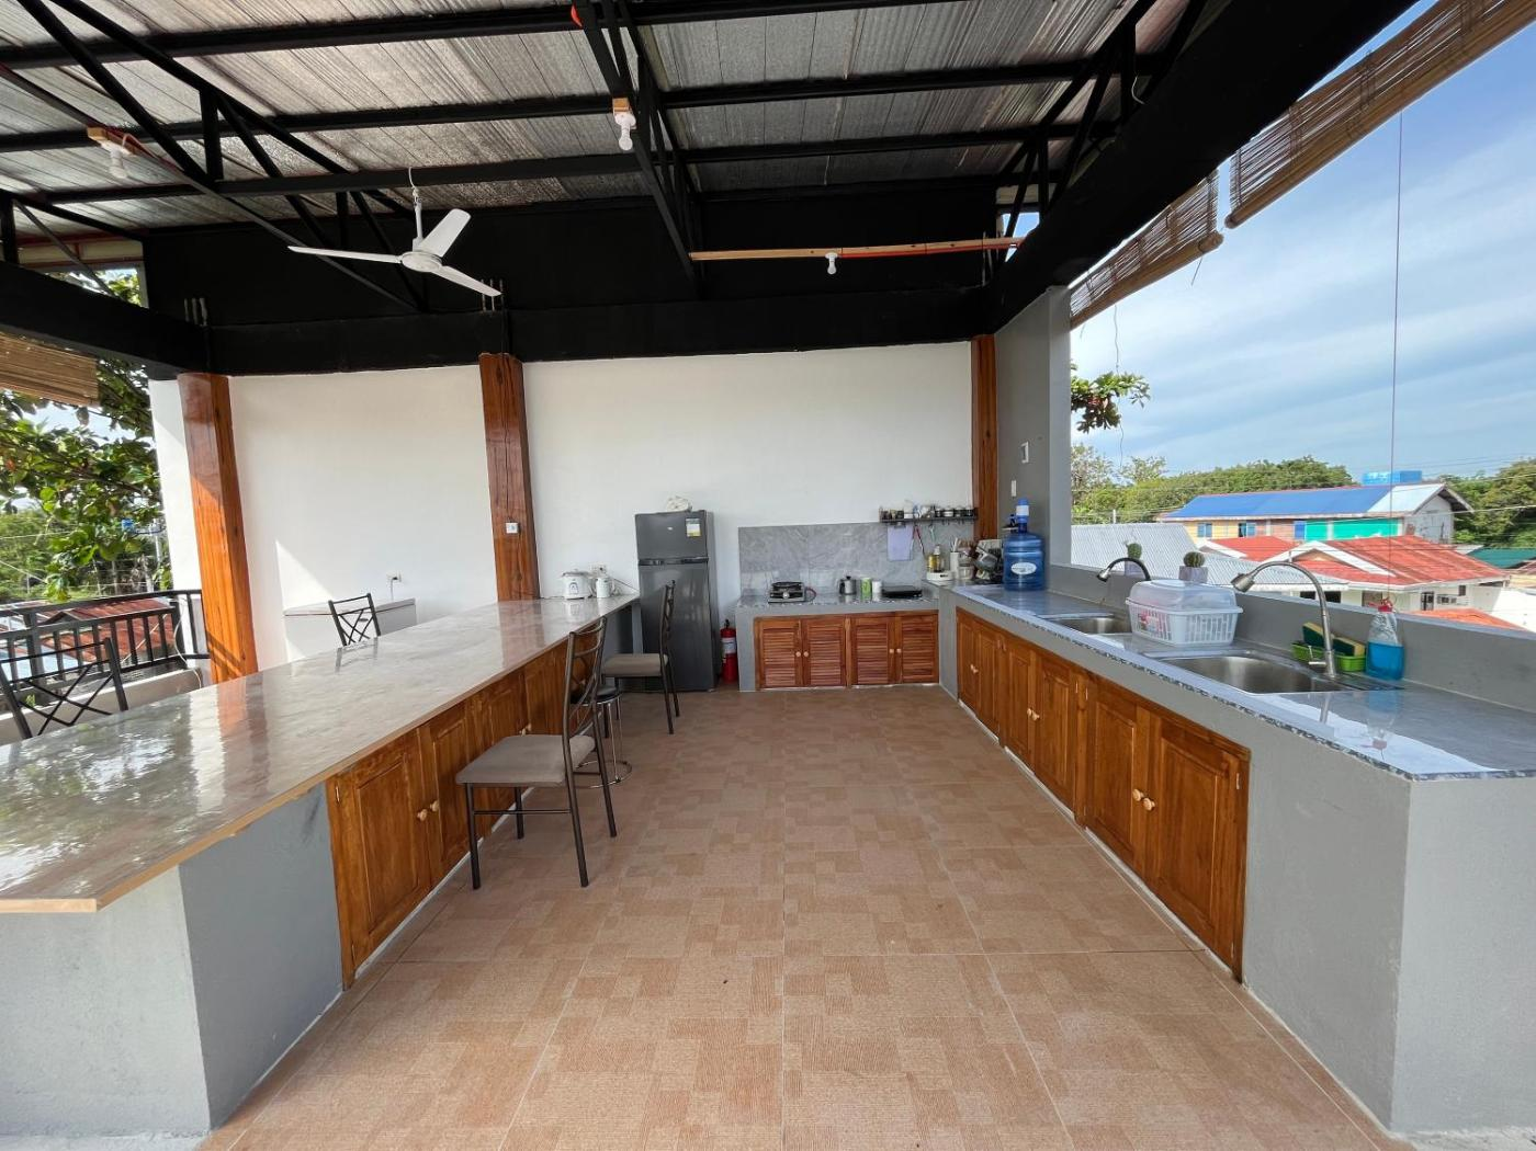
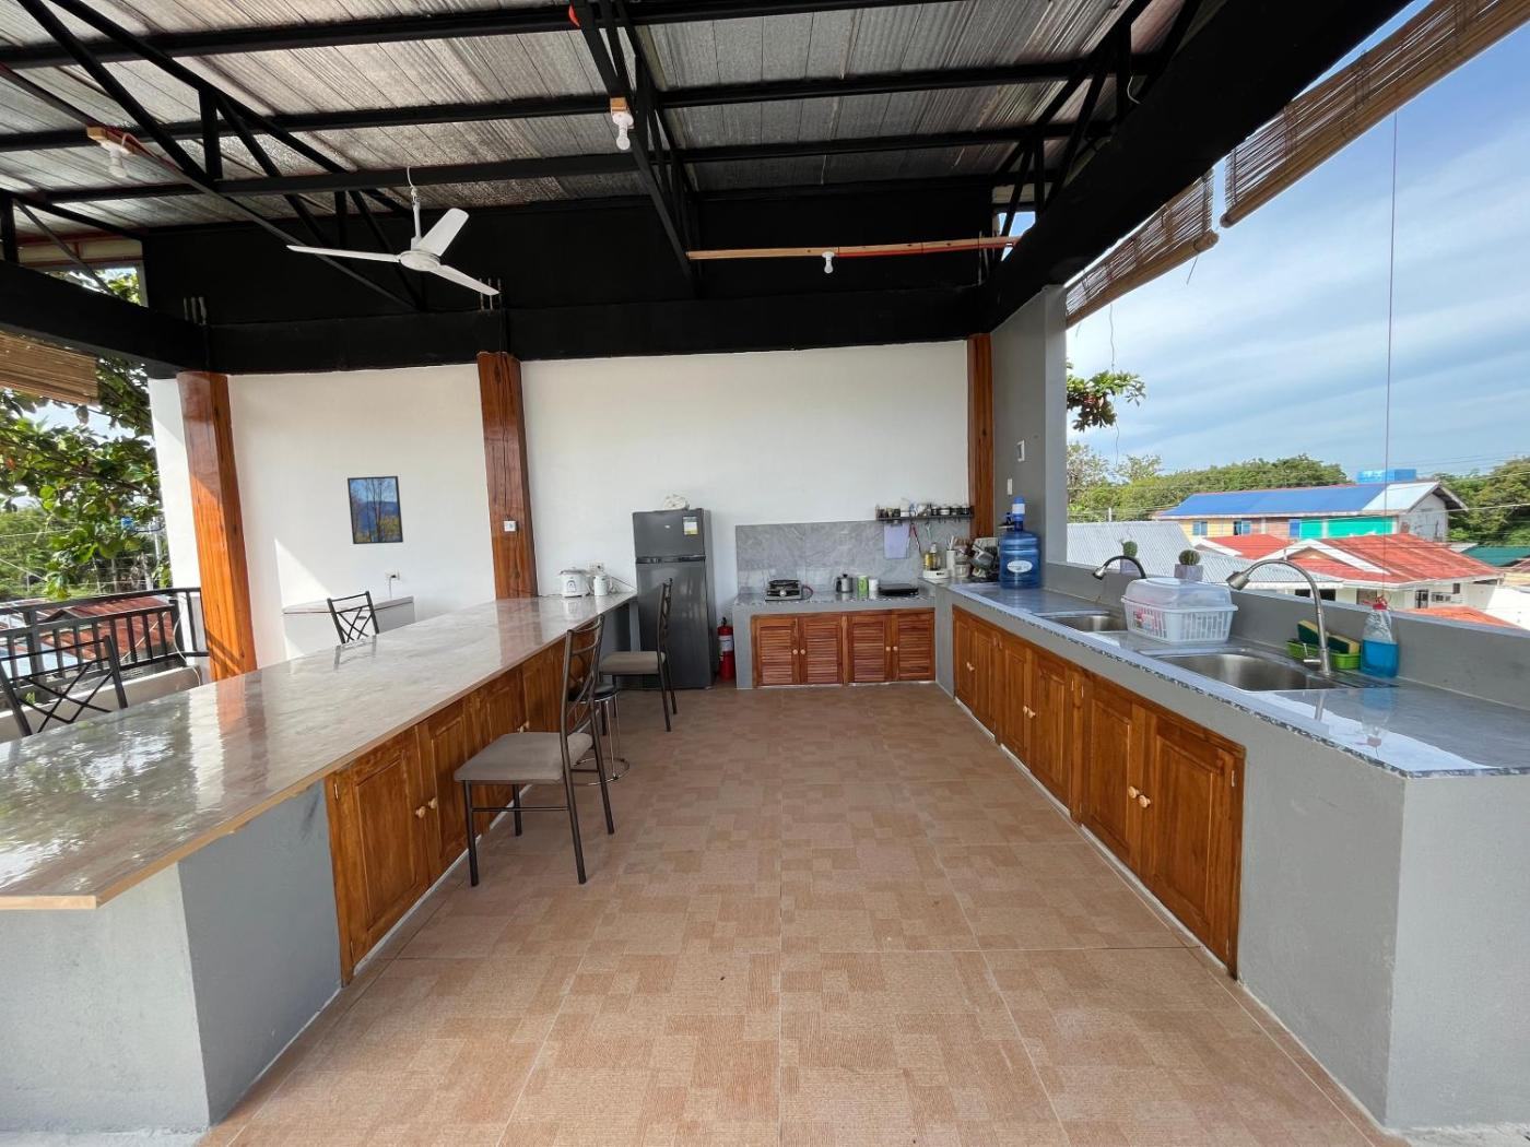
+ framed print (375, 510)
